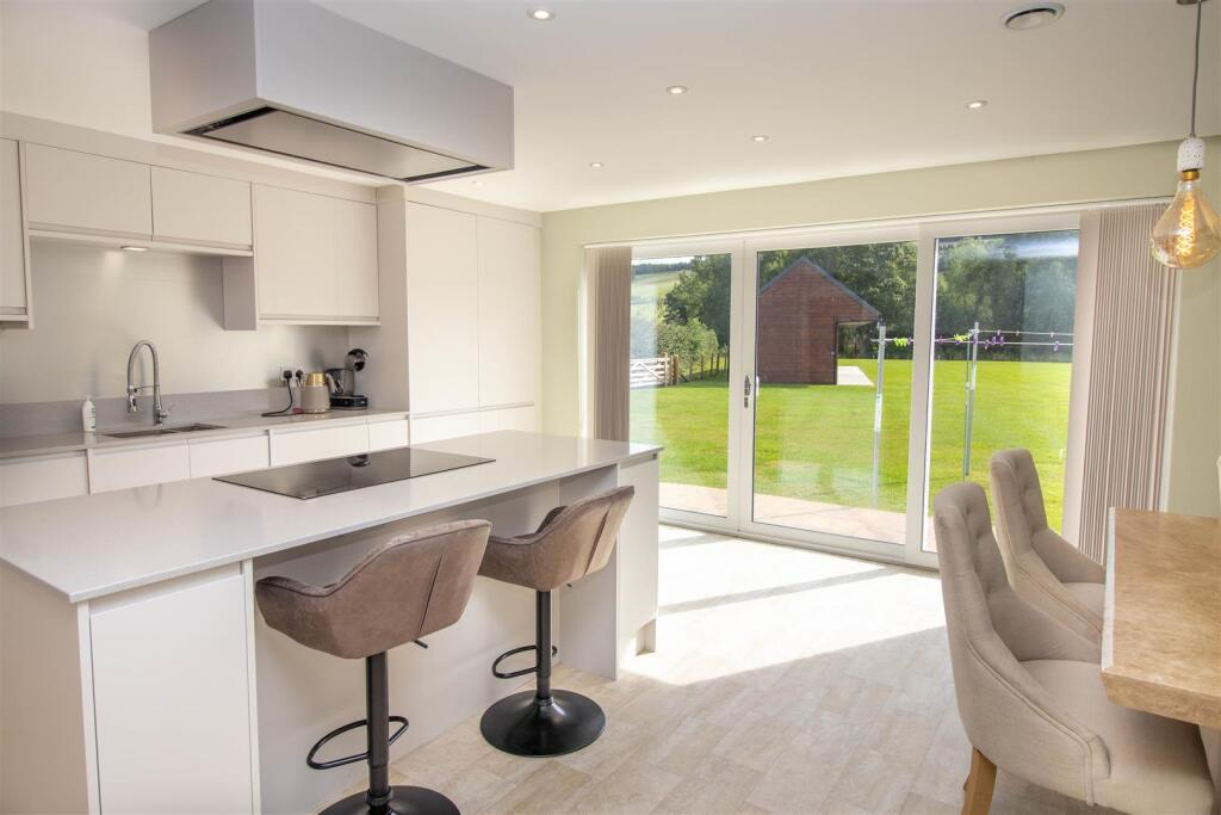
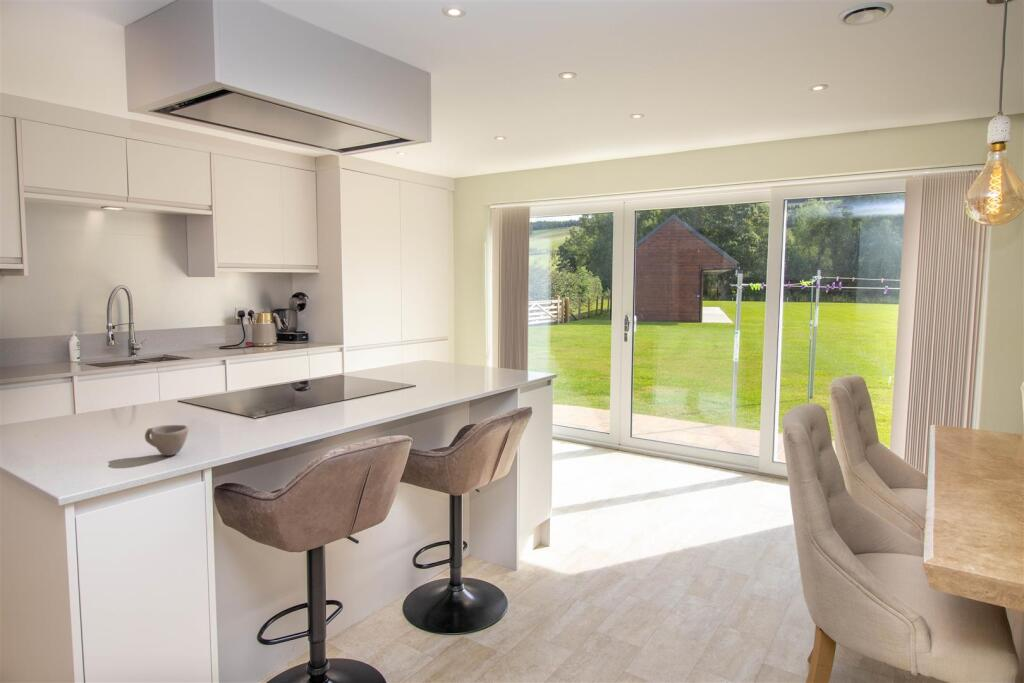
+ cup (164, 440)
